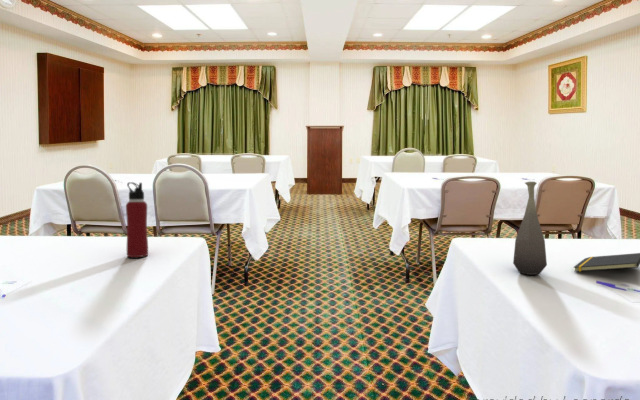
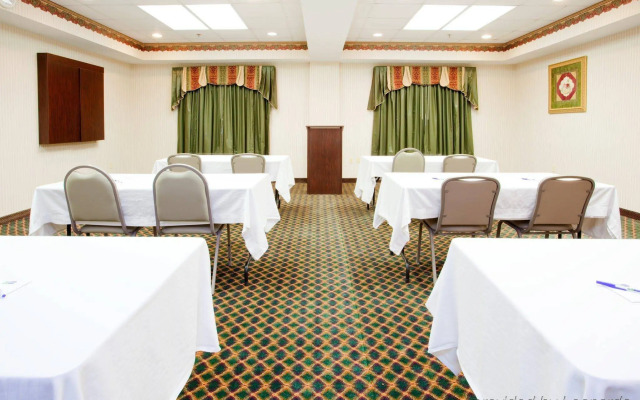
- notepad (609, 261)
- water bottle (136, 219)
- bottle (531, 227)
